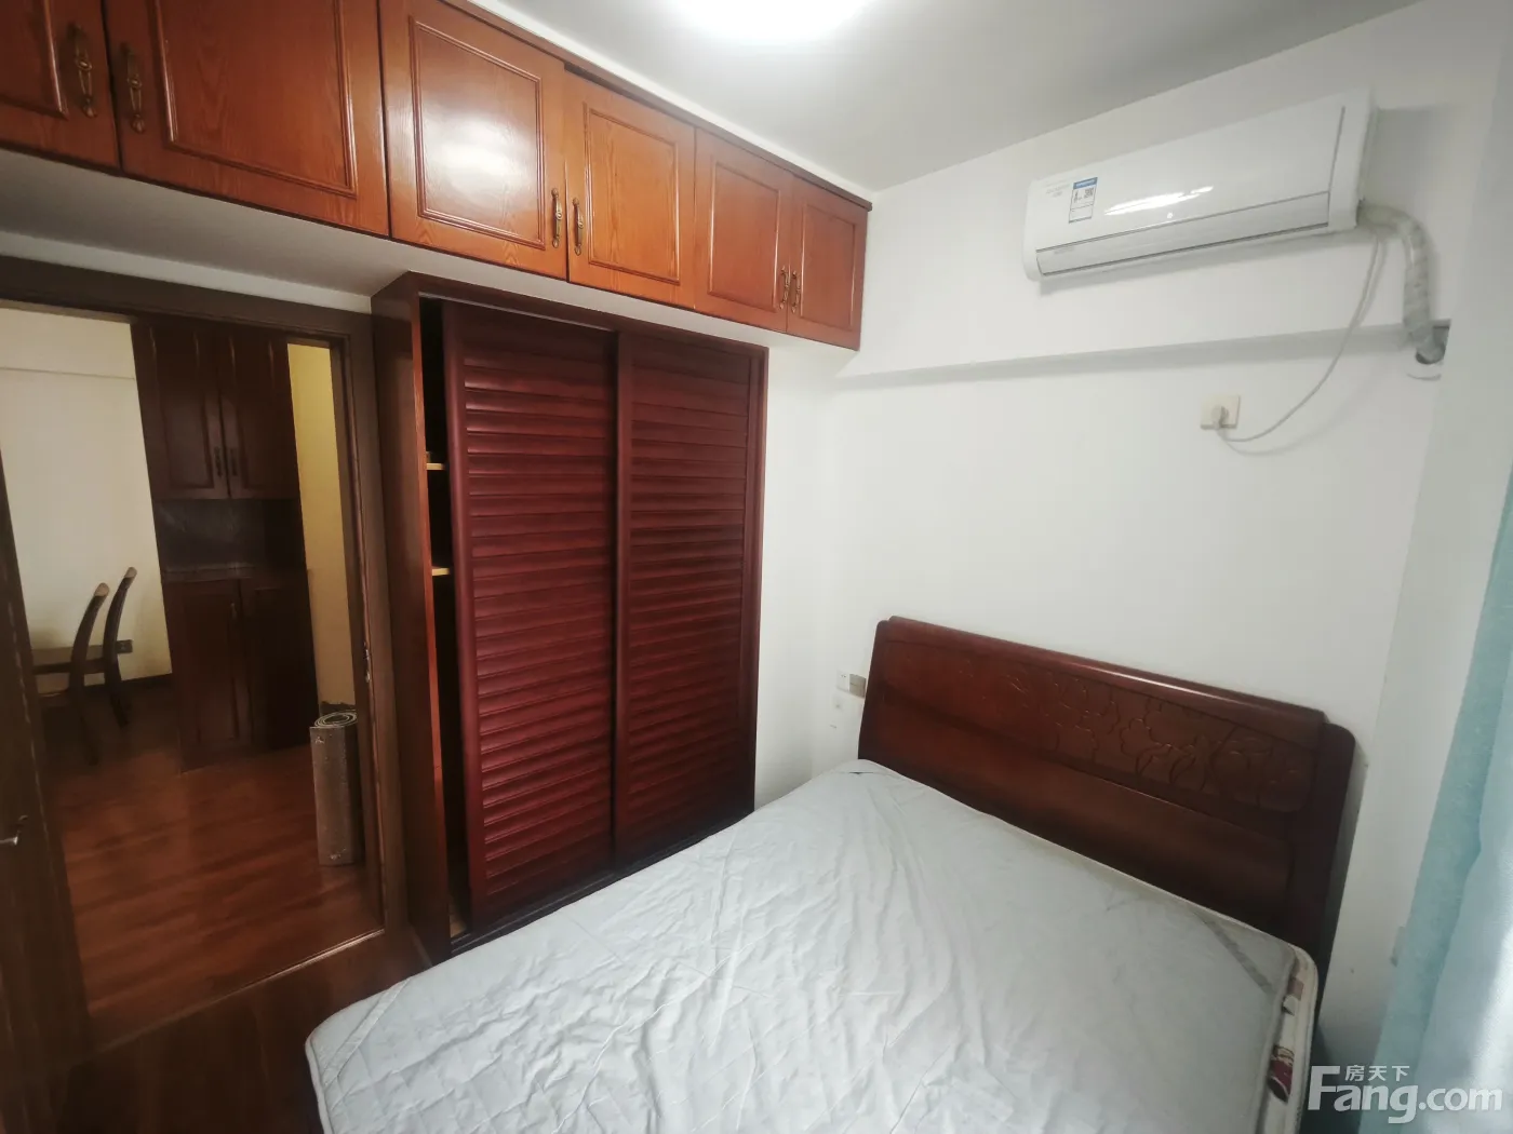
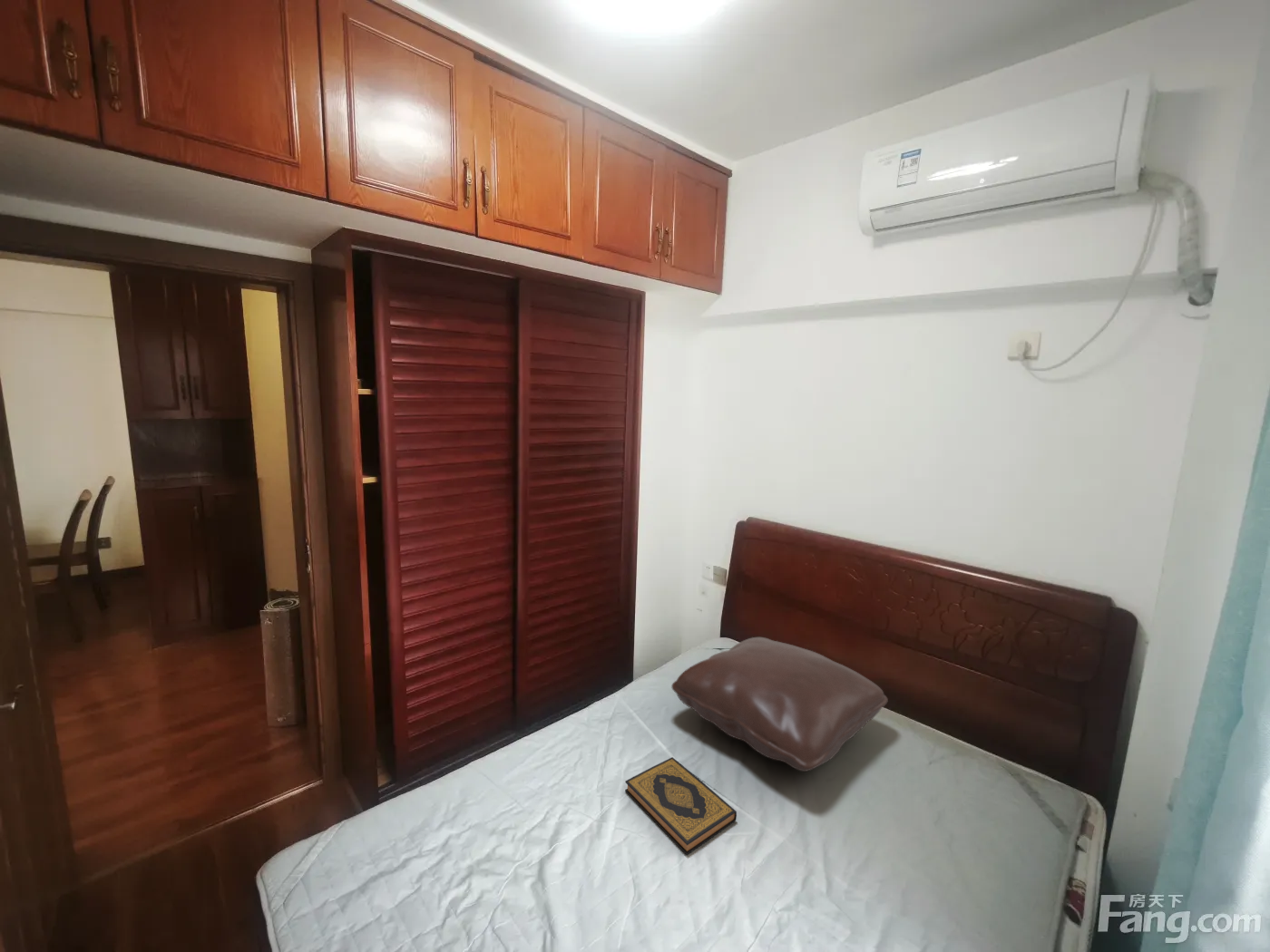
+ pillow (777, 694)
+ hardback book (679, 800)
